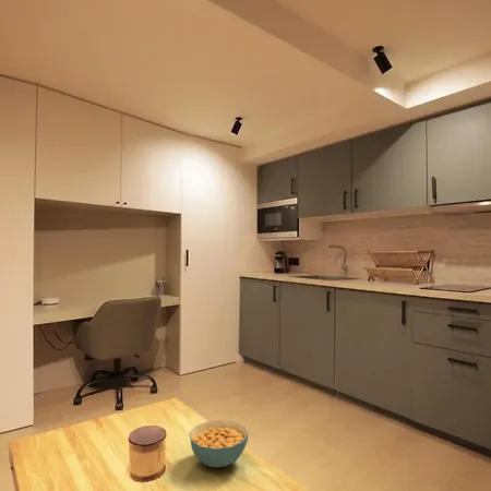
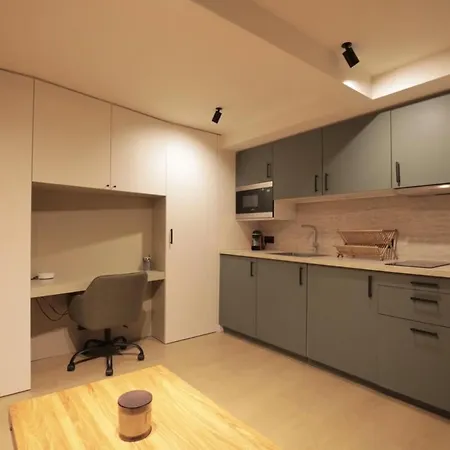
- cereal bowl (218, 447)
